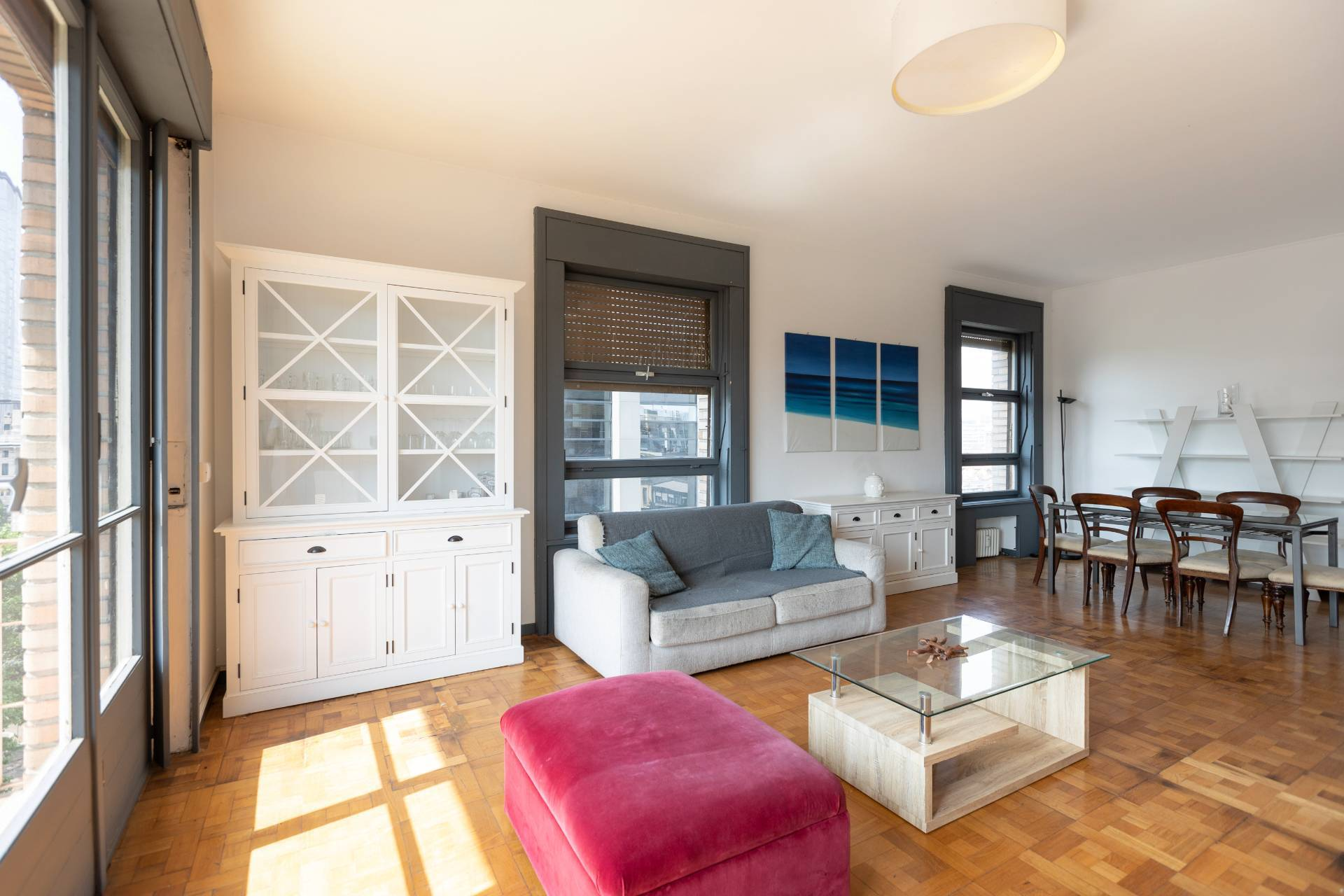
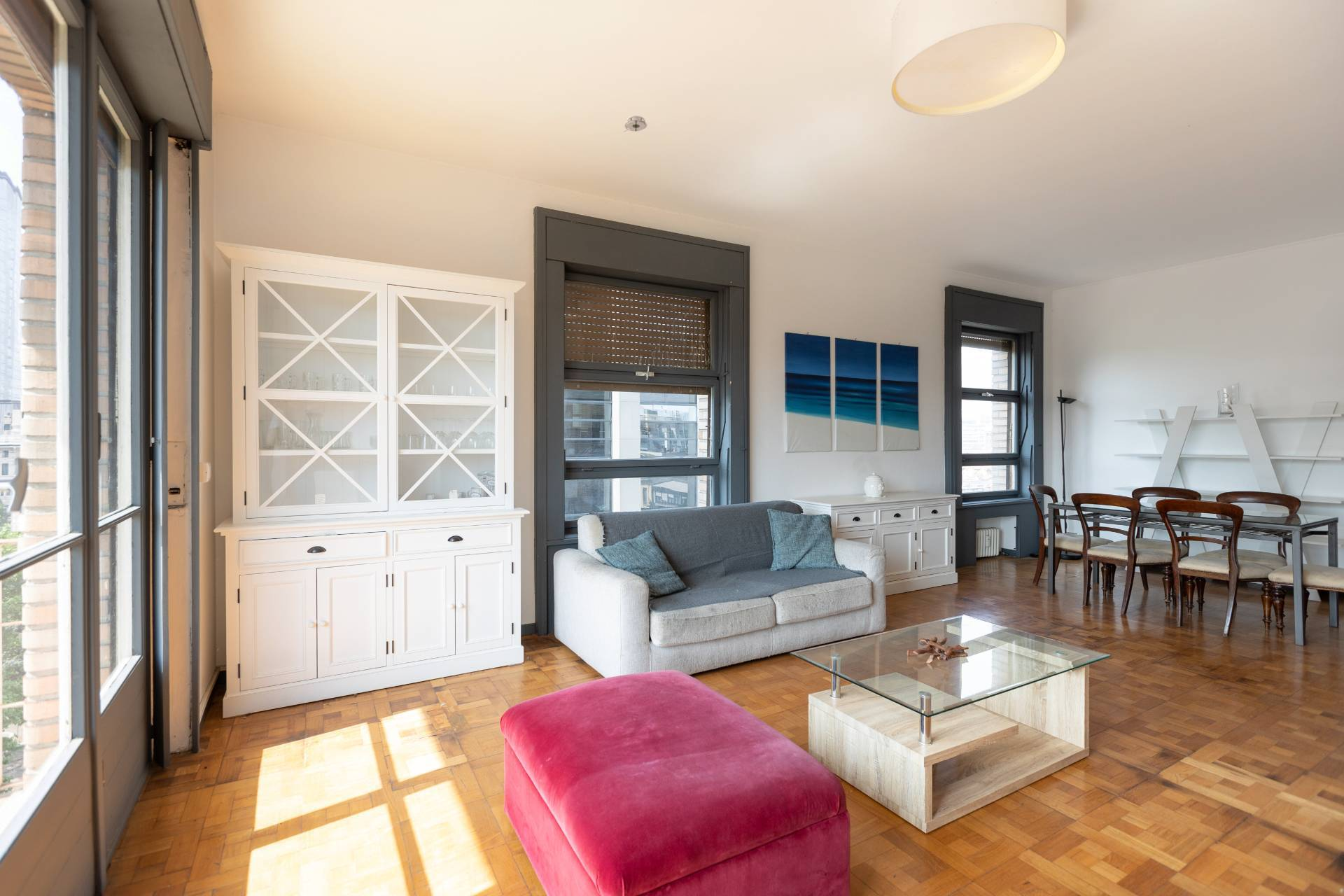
+ smoke detector (635, 123)
